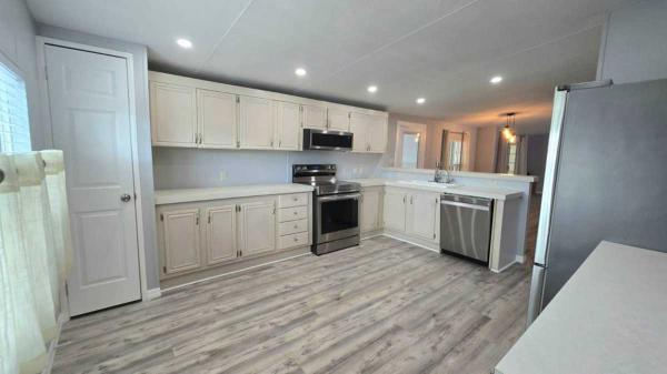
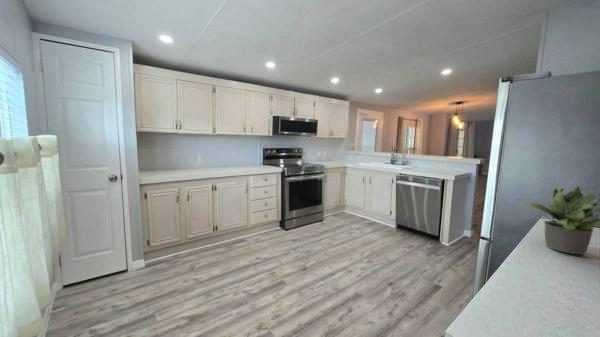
+ potted plant (563, 217)
